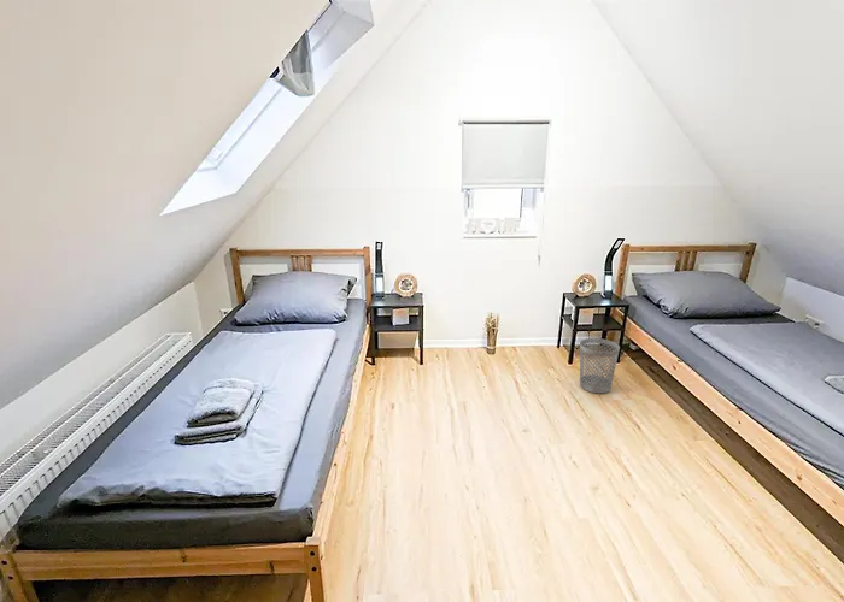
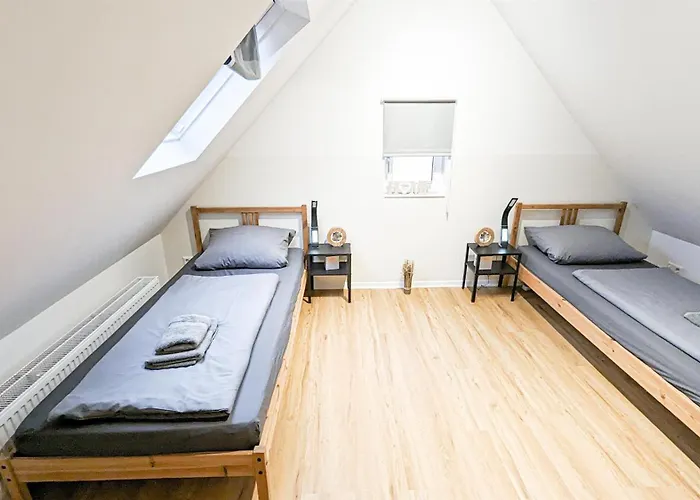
- wastebasket (597, 365)
